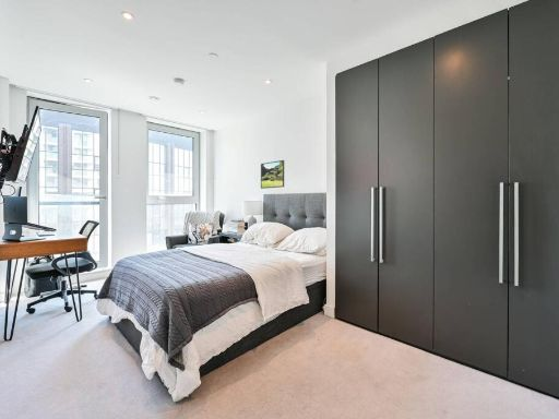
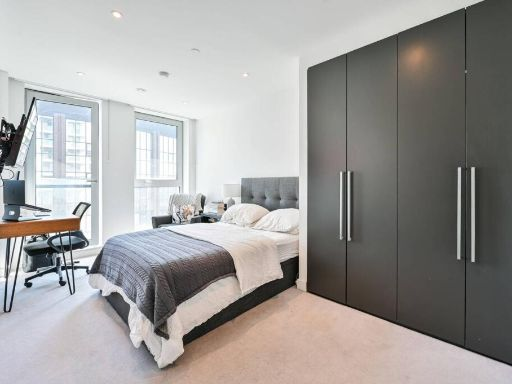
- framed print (272, 175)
